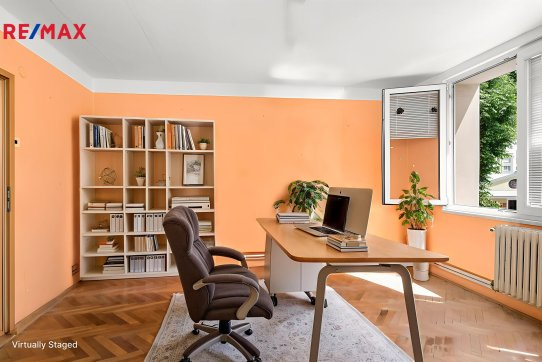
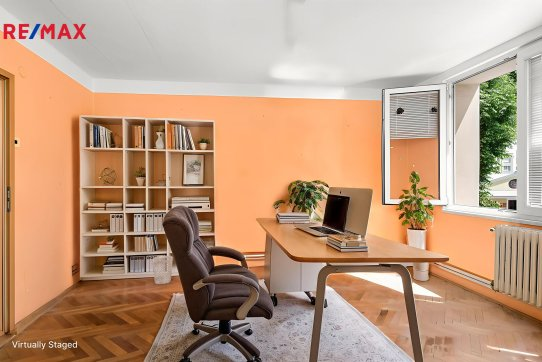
+ wastebasket (163, 269)
